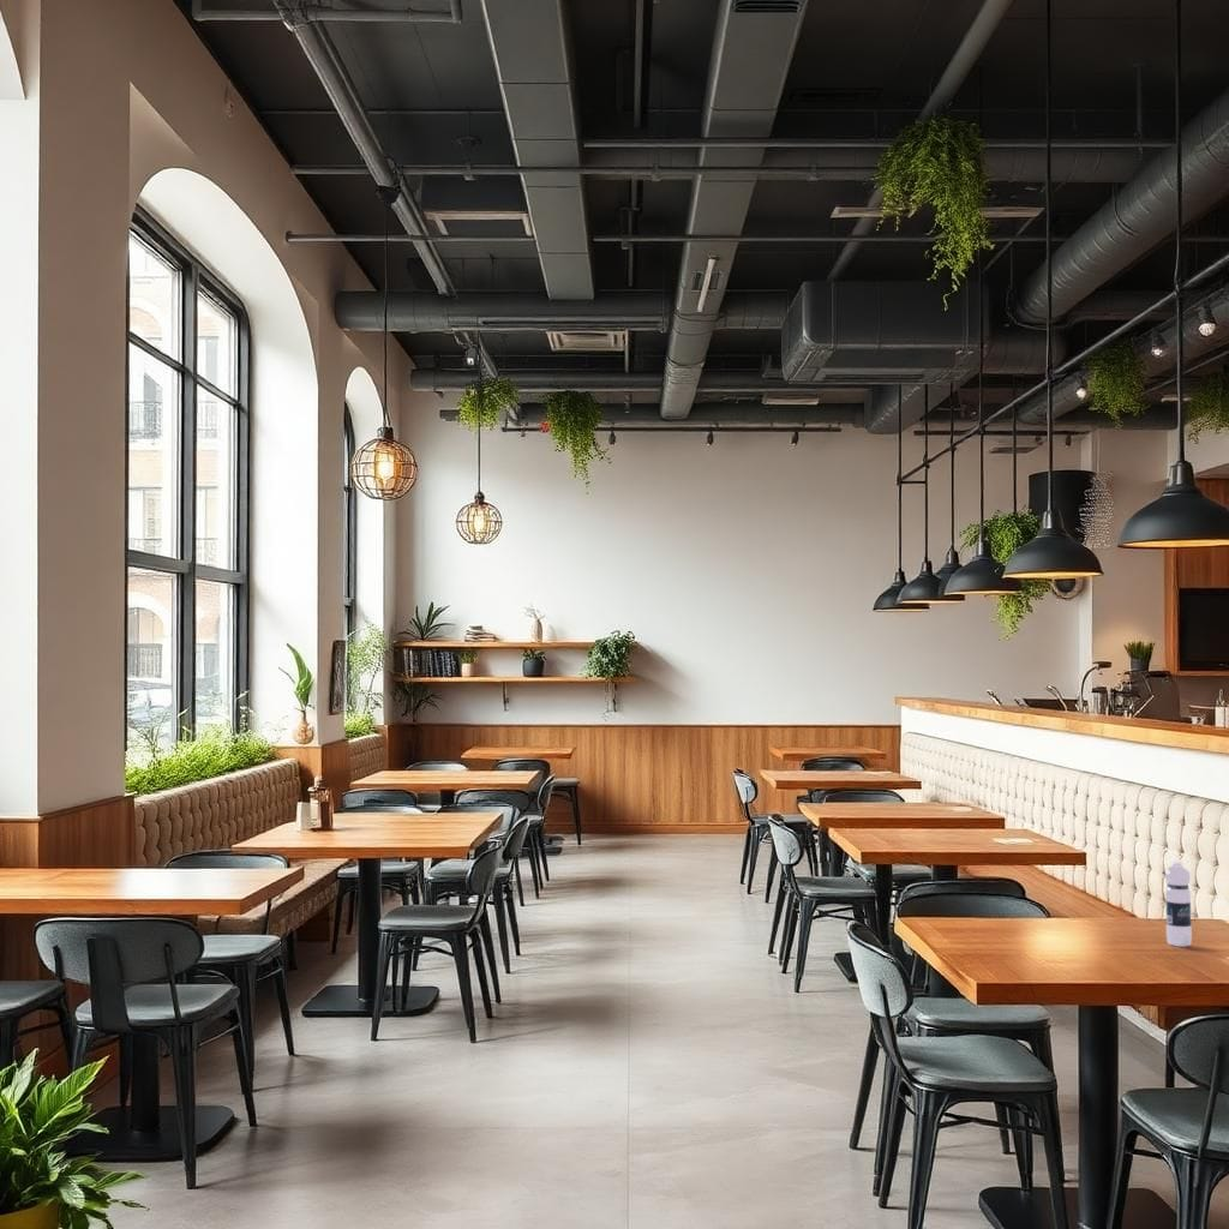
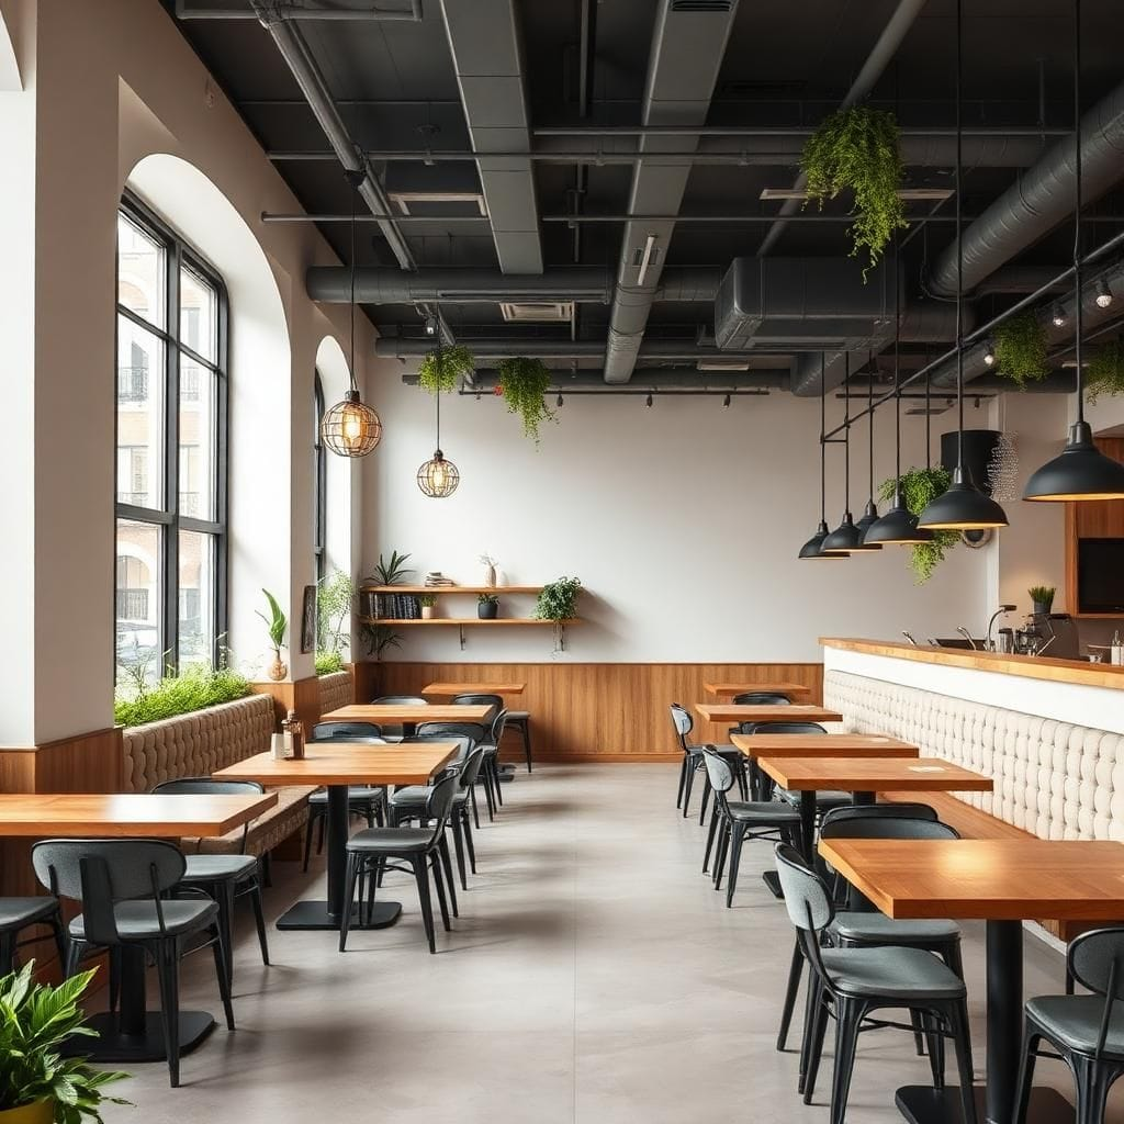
- water bottle (1177, 901)
